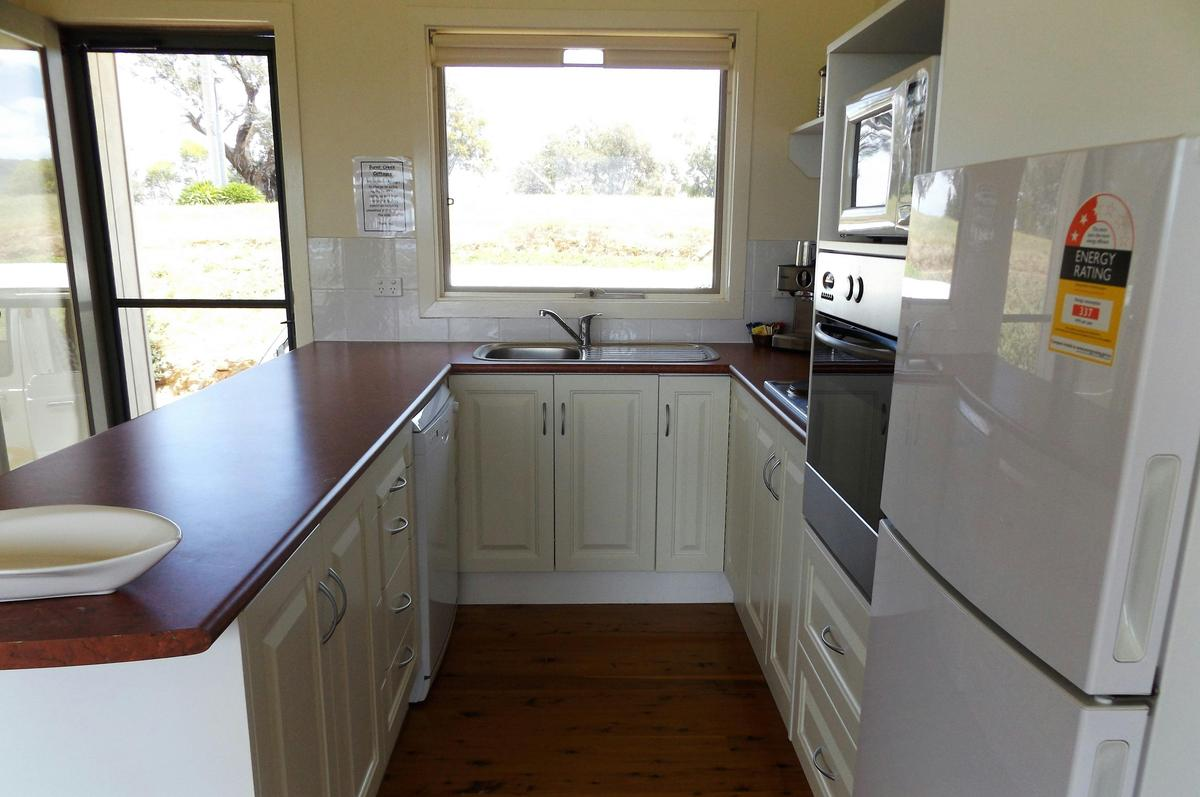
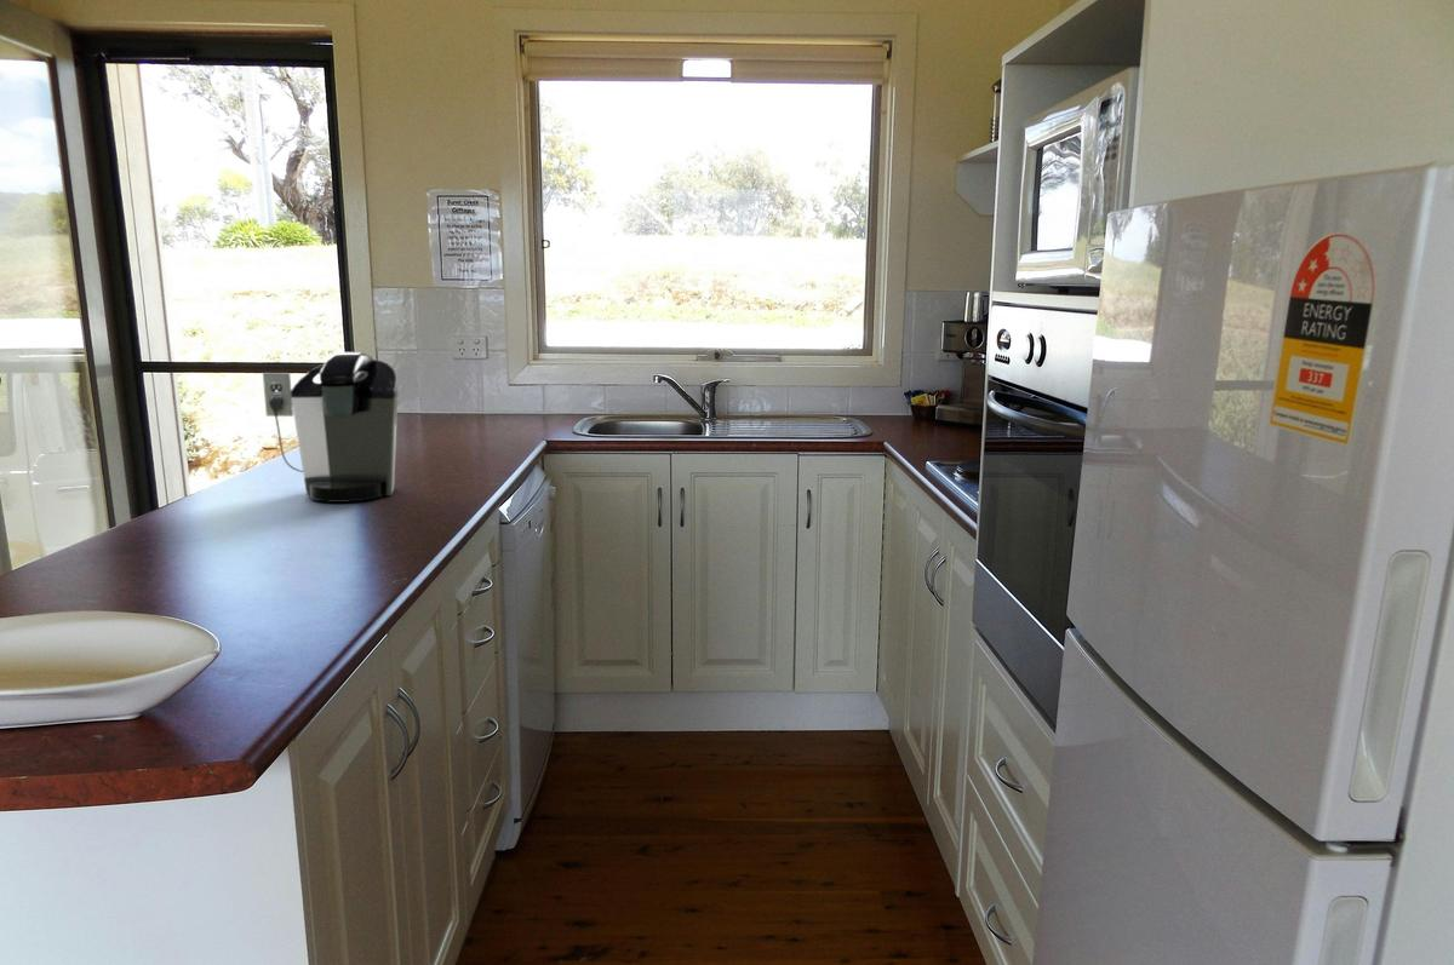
+ coffee maker (322, 423)
